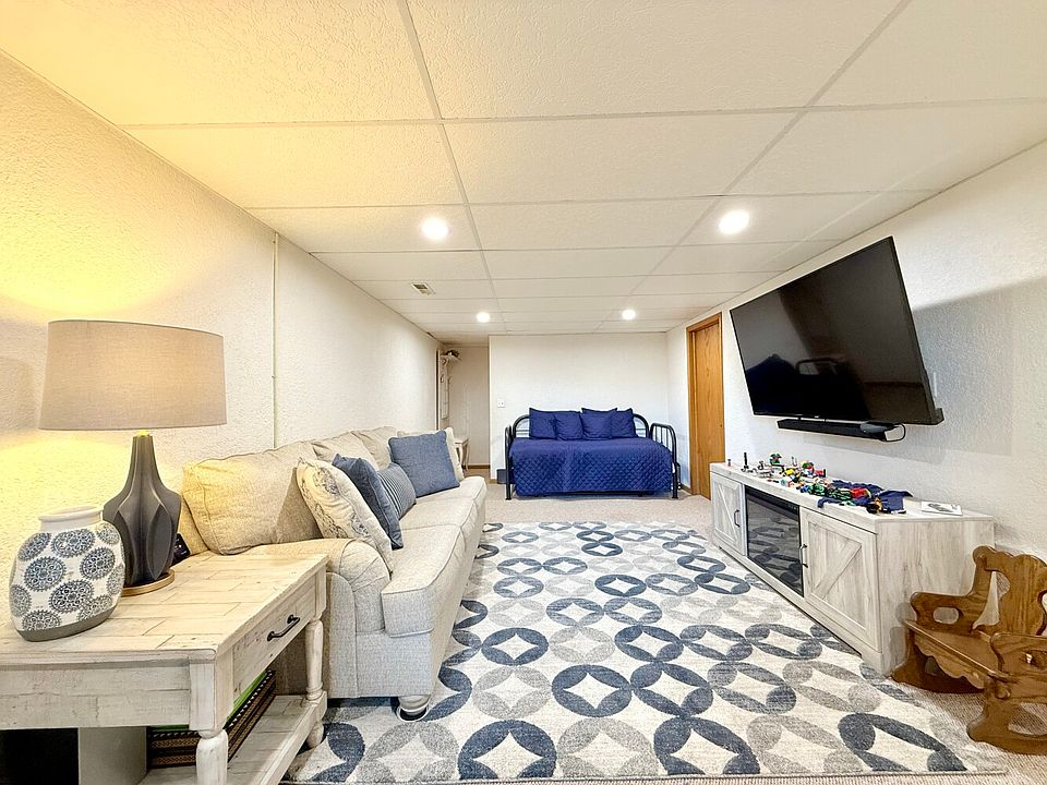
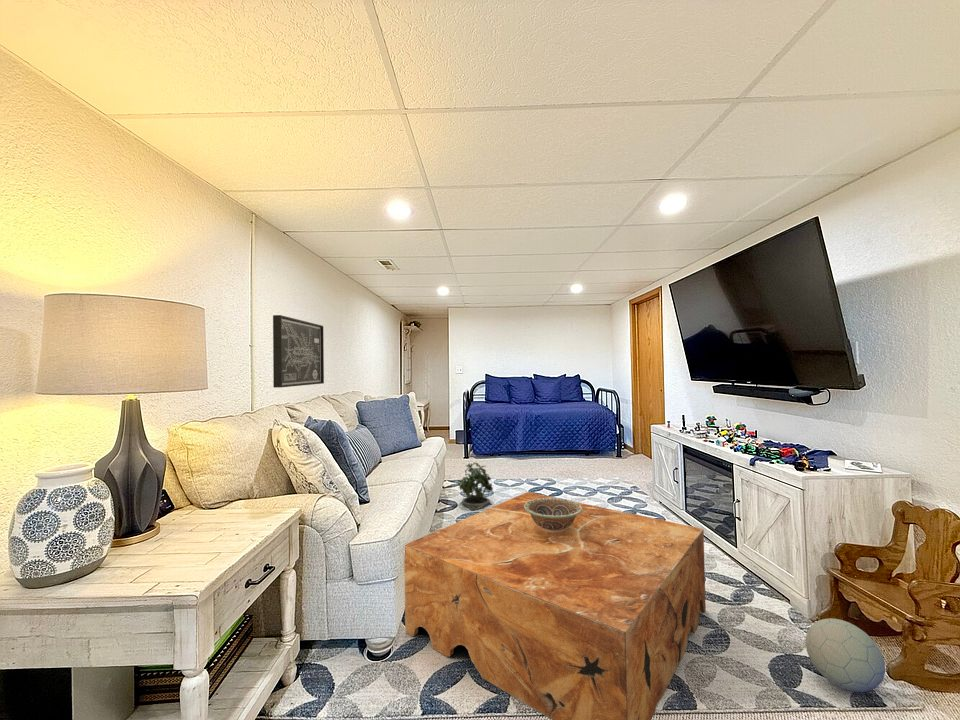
+ wall art (301, 353)
+ potted plant (474, 482)
+ ball (843, 653)
+ decorative bowl (553, 517)
+ coffee table (559, 578)
